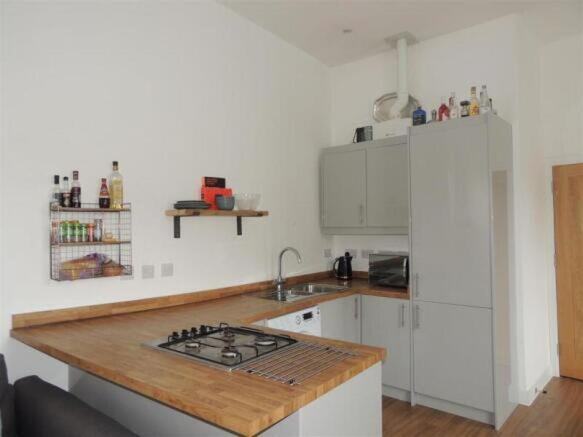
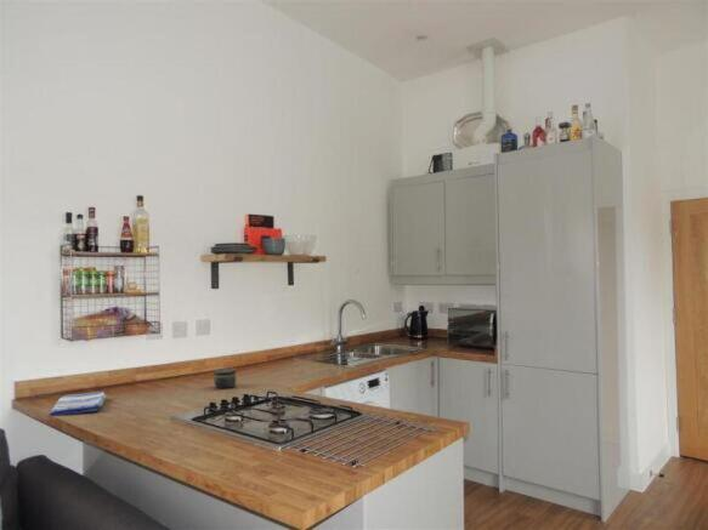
+ jar (225, 377)
+ dish towel (79, 403)
